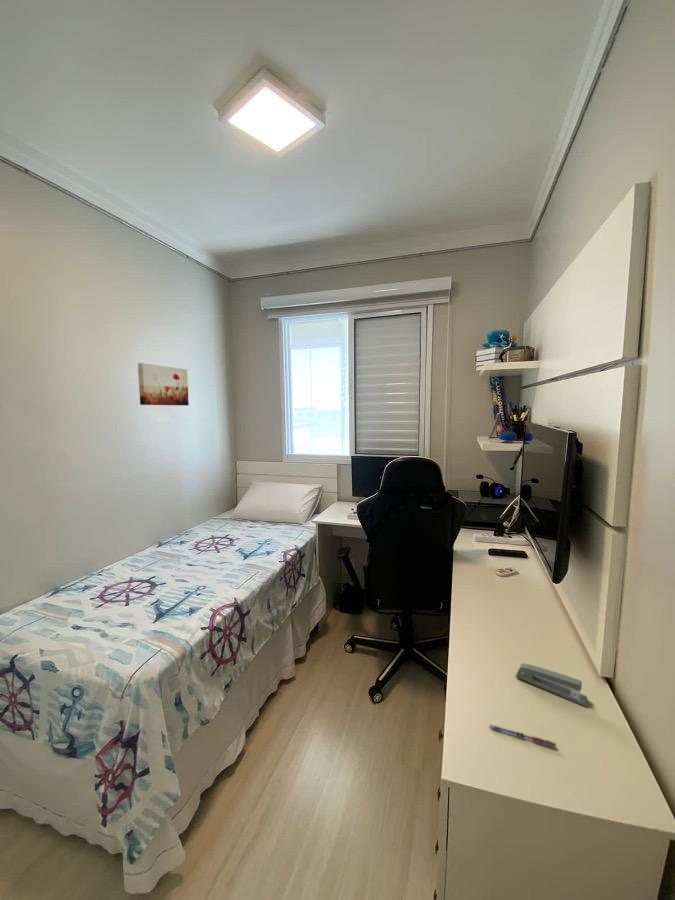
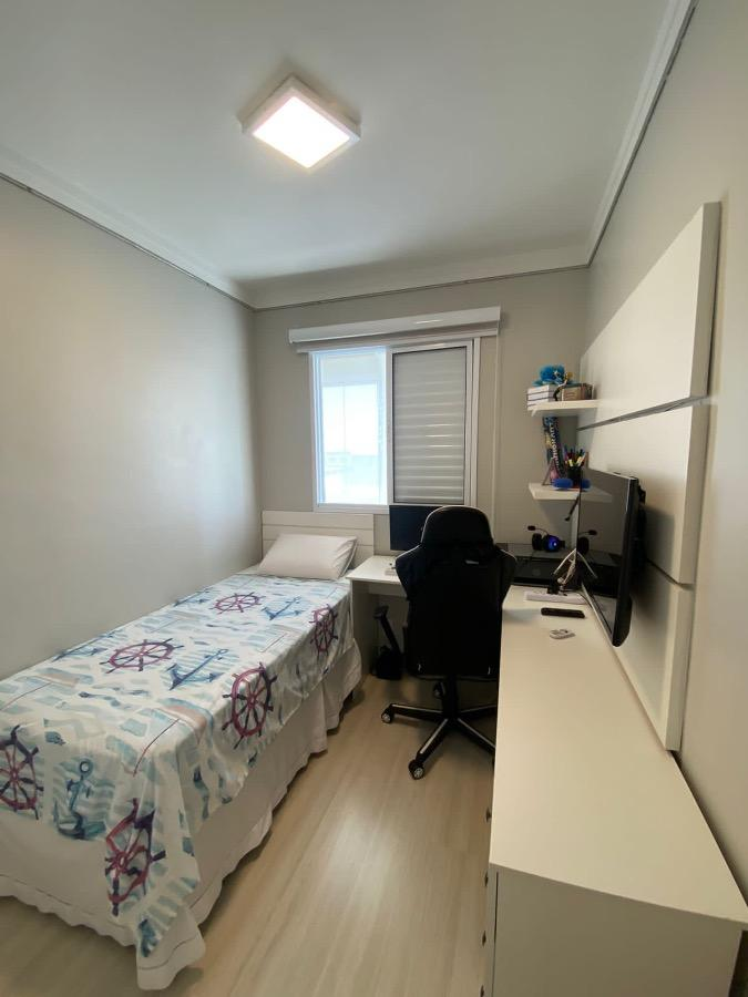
- stapler (551, 679)
- wall art (165, 386)
- pen (521, 734)
